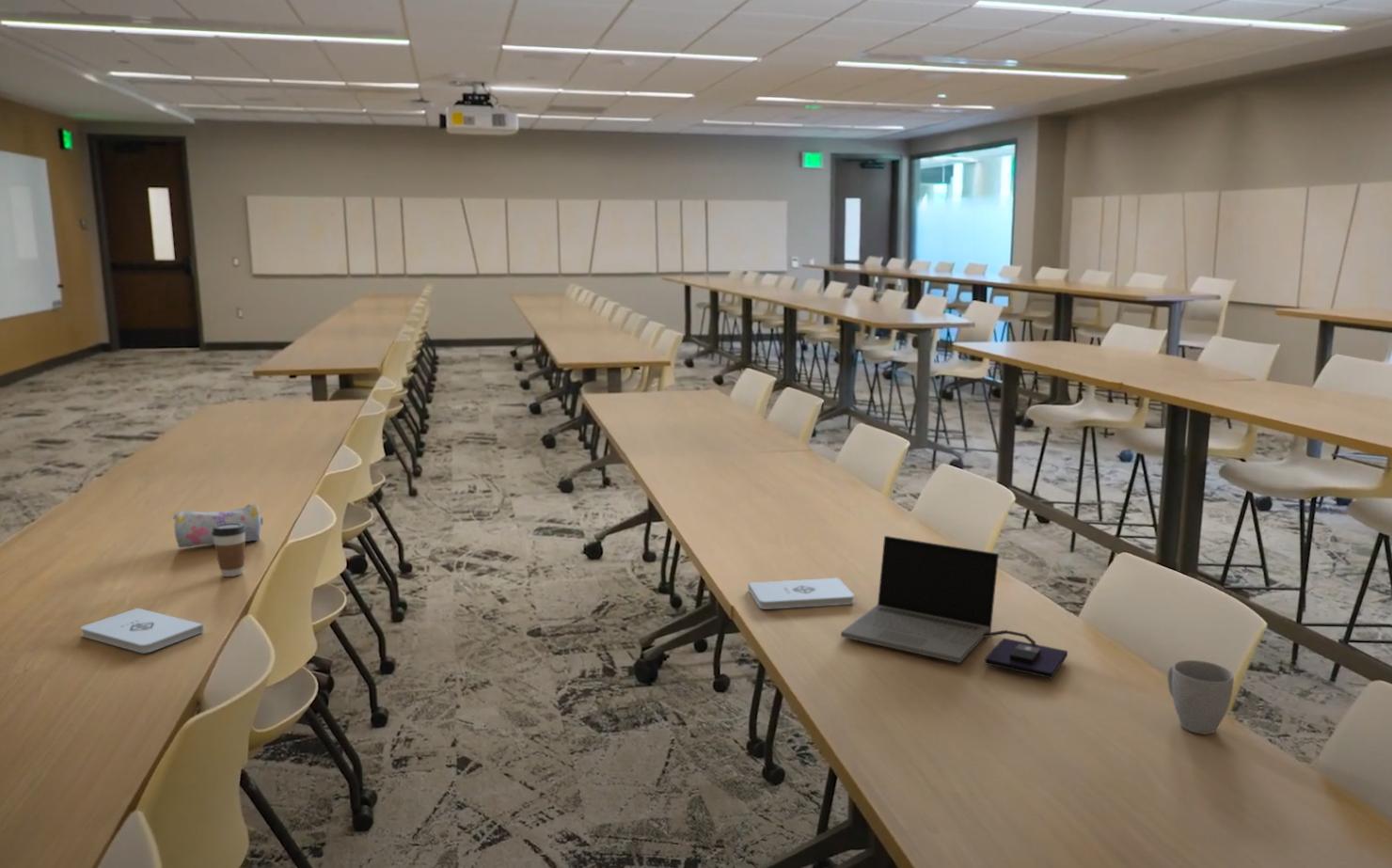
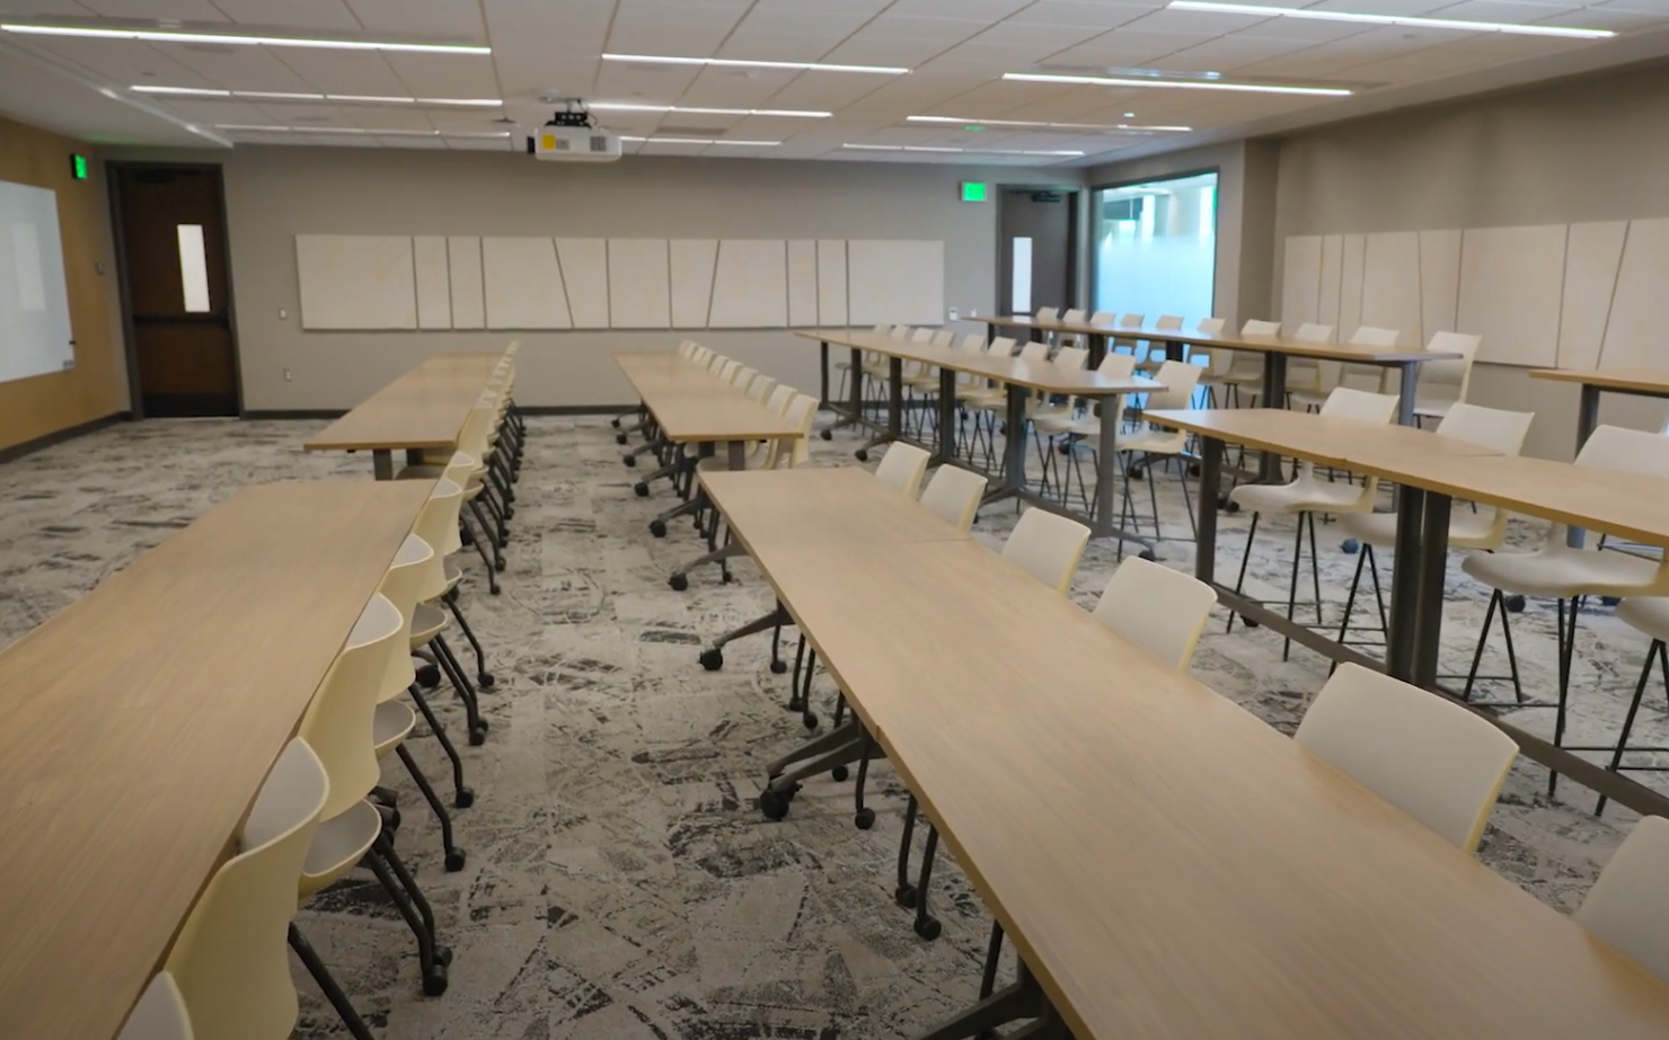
- pencil case (217, 525)
- mug (1194, 694)
- coffee cup (229, 549)
- notepad (800, 592)
- notepad (140, 629)
- laptop computer (959, 603)
